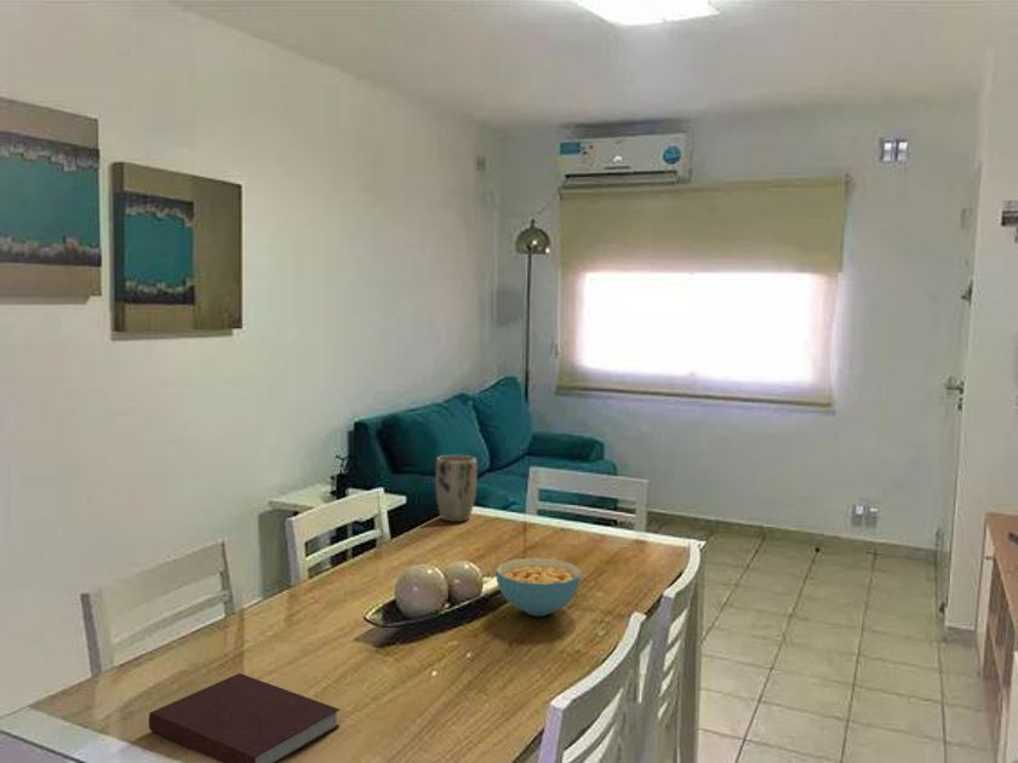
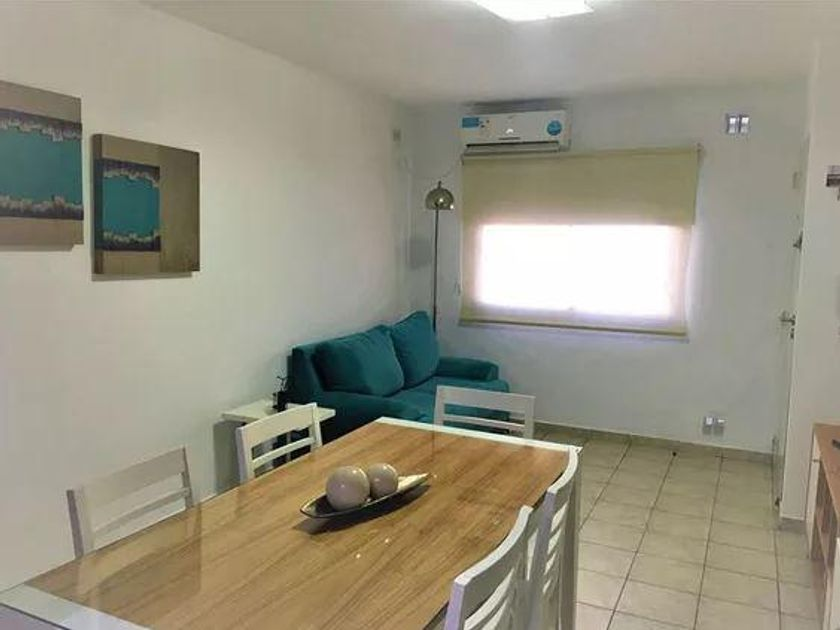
- plant pot (456, 488)
- notebook (245, 719)
- cereal bowl (538, 590)
